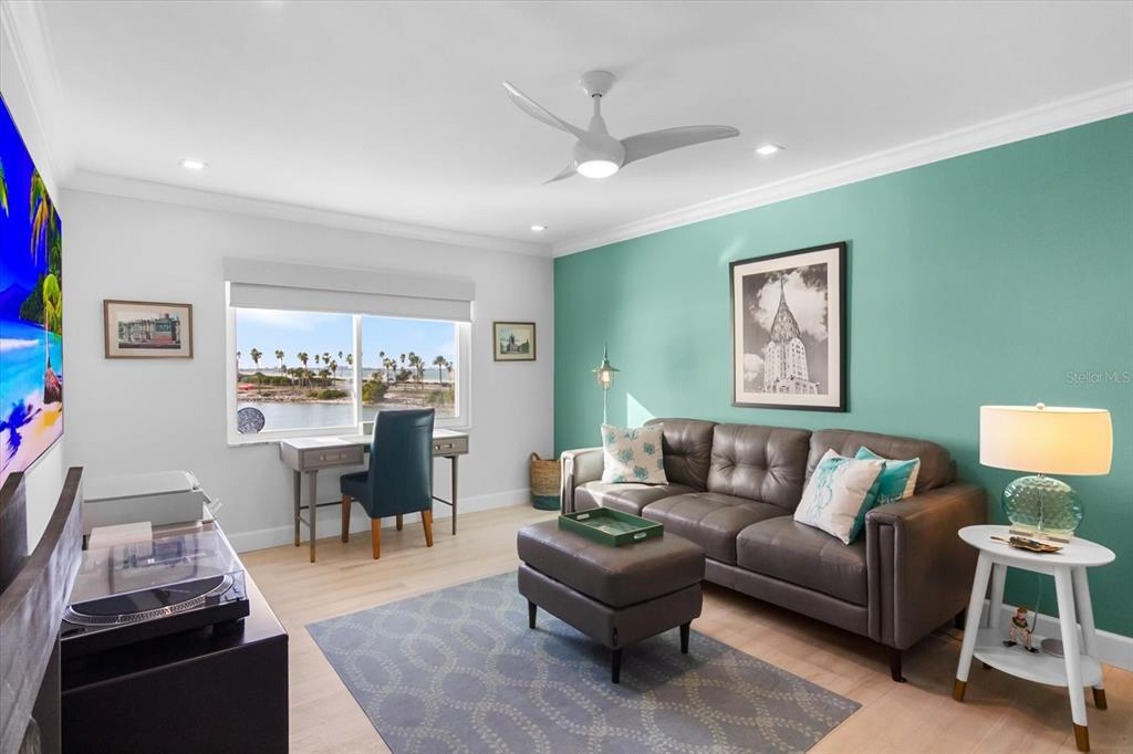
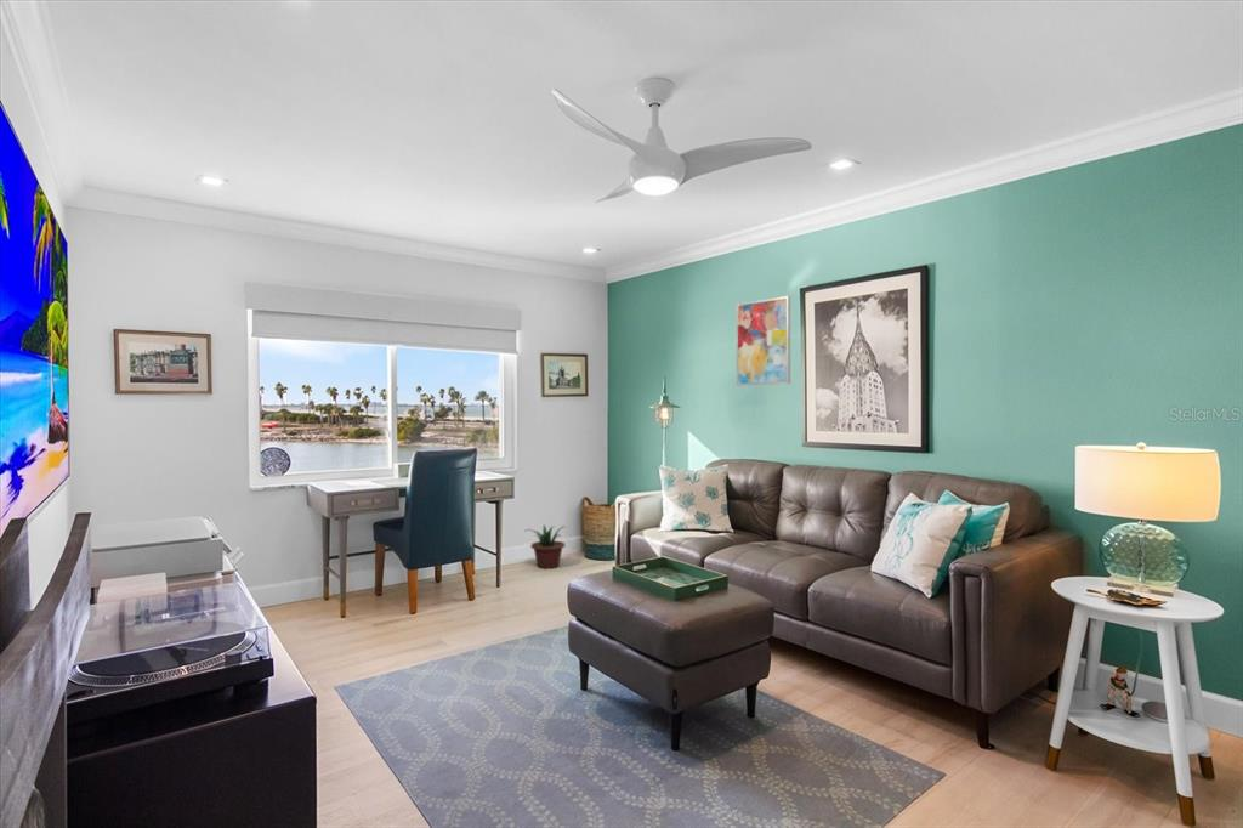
+ potted plant (545, 546)
+ wall art (762, 342)
